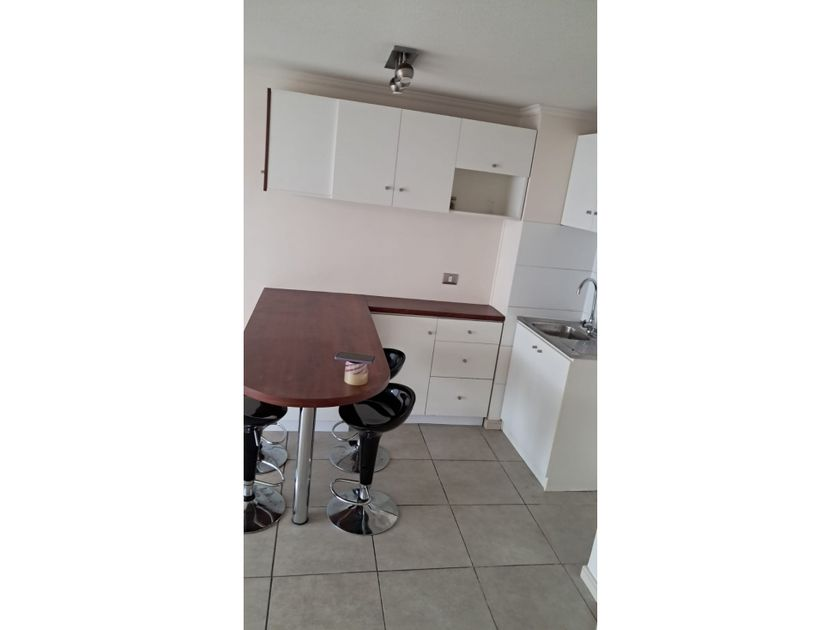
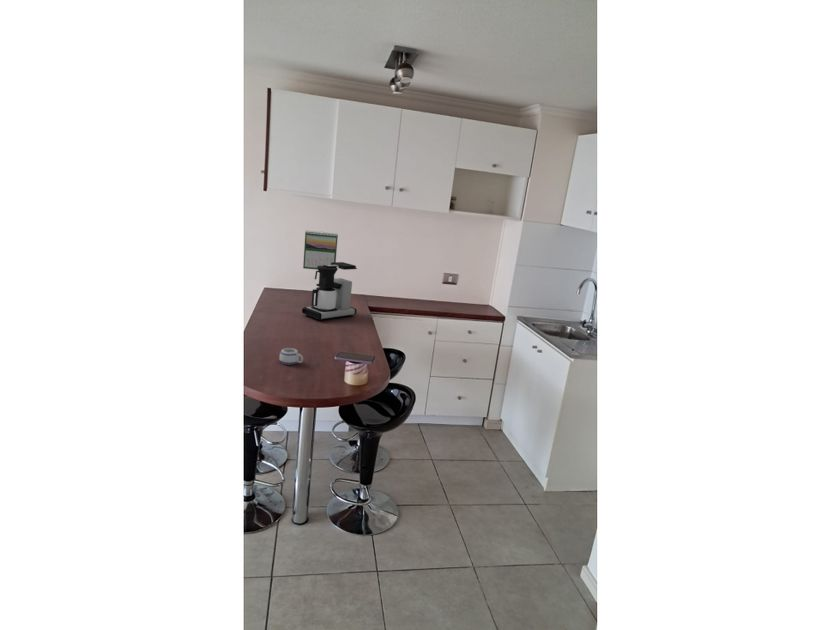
+ coffee maker (331, 290)
+ mug (291, 356)
+ calendar (320, 250)
